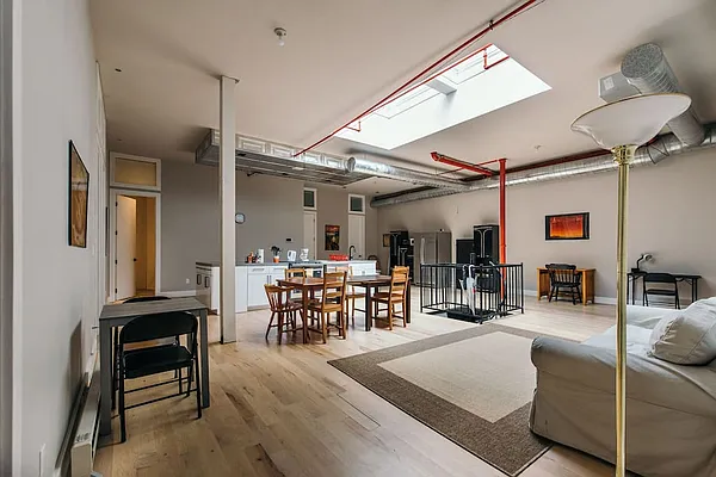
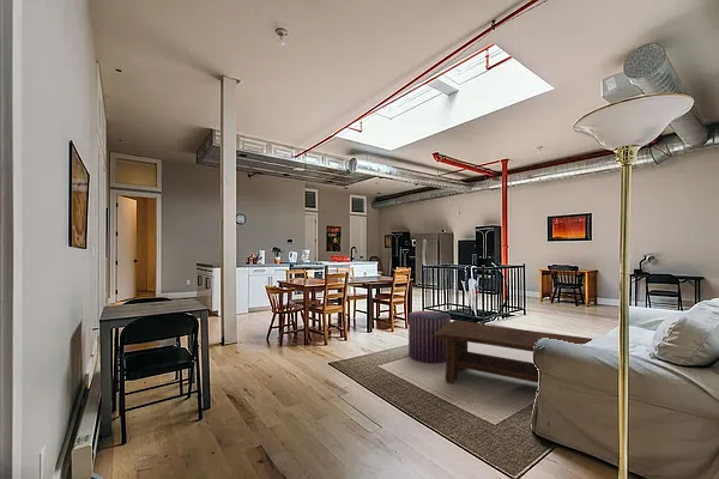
+ coffee table (512, 359)
+ stool (429, 335)
